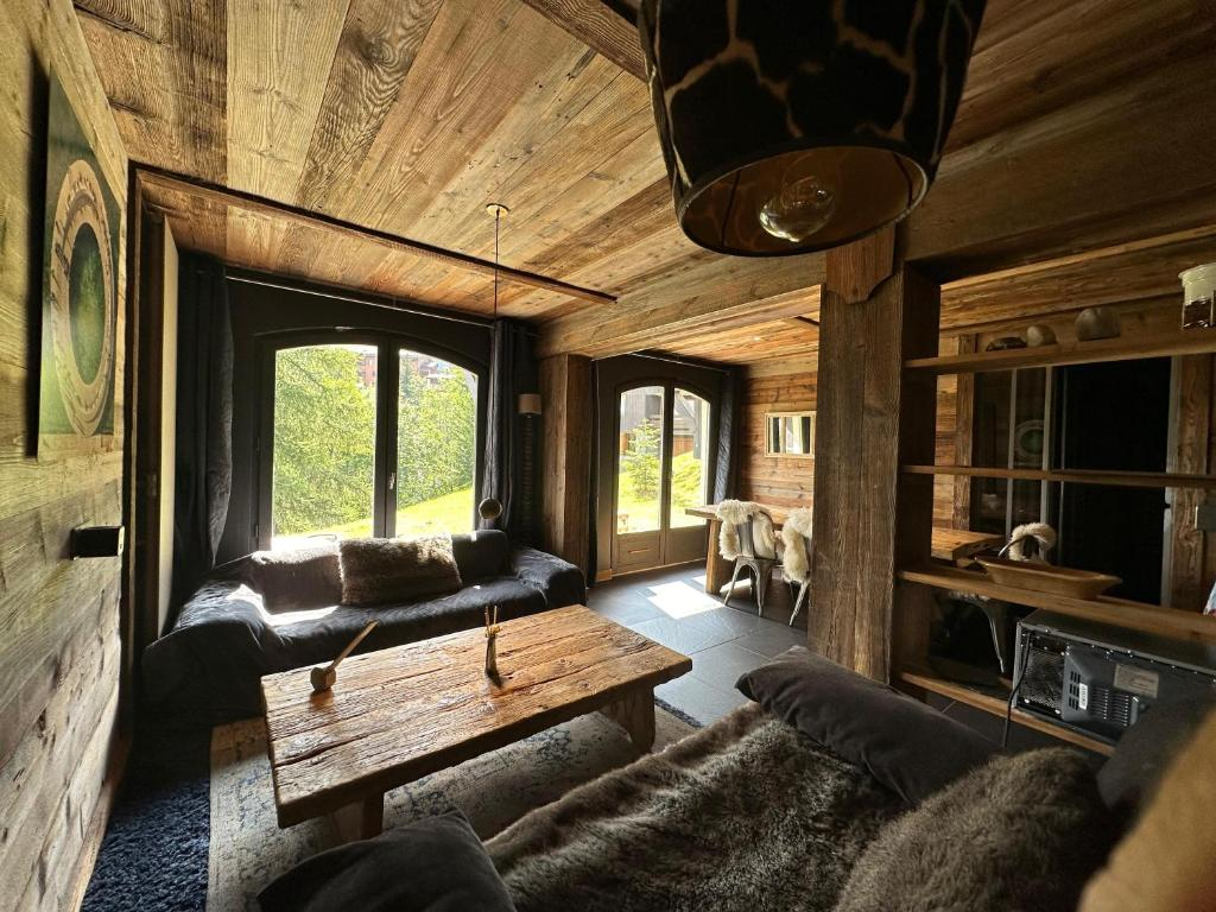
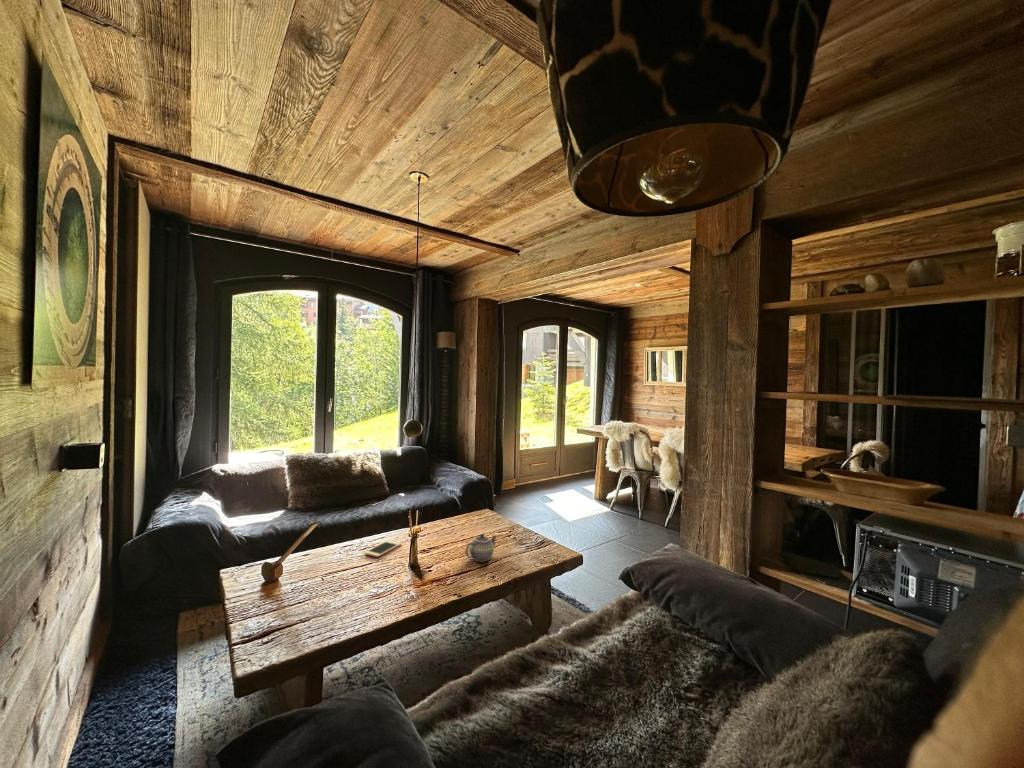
+ cell phone (383, 548)
+ teapot (481, 546)
